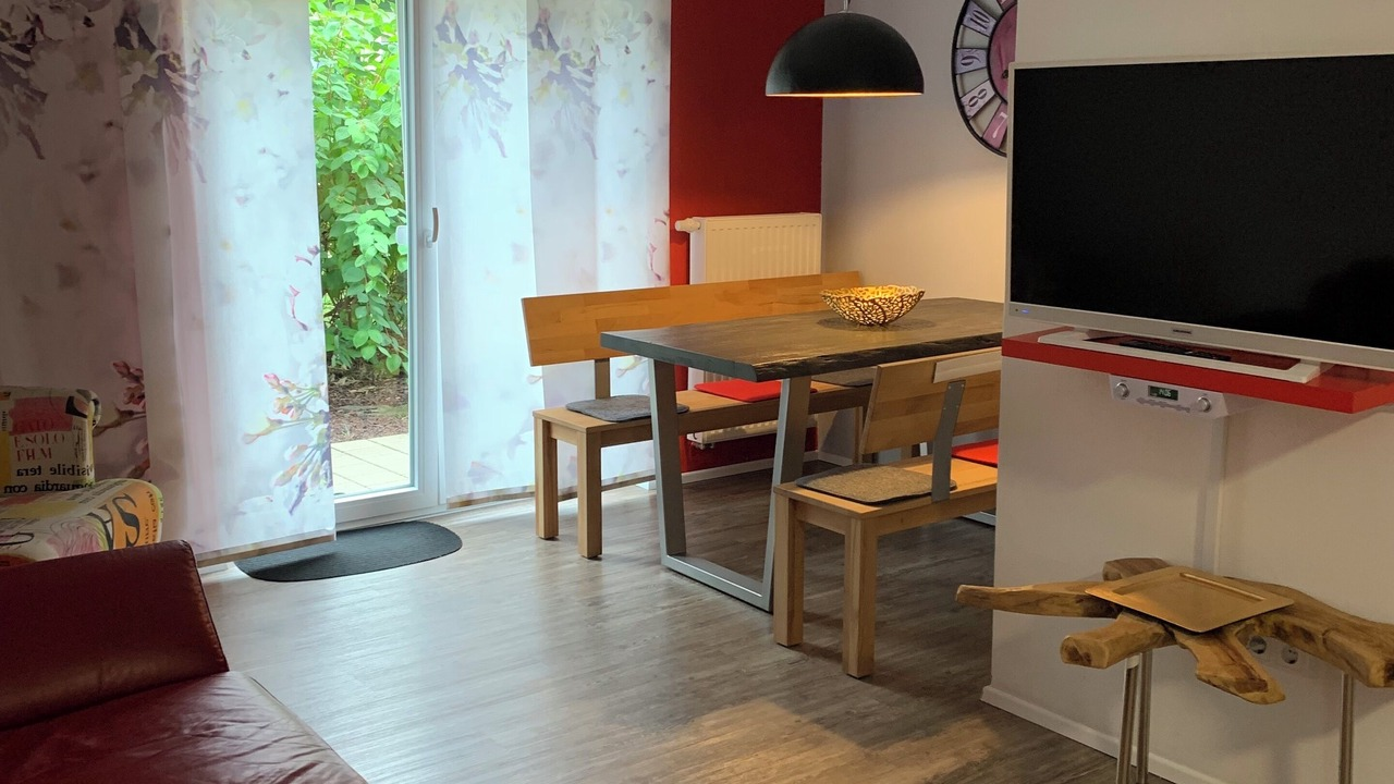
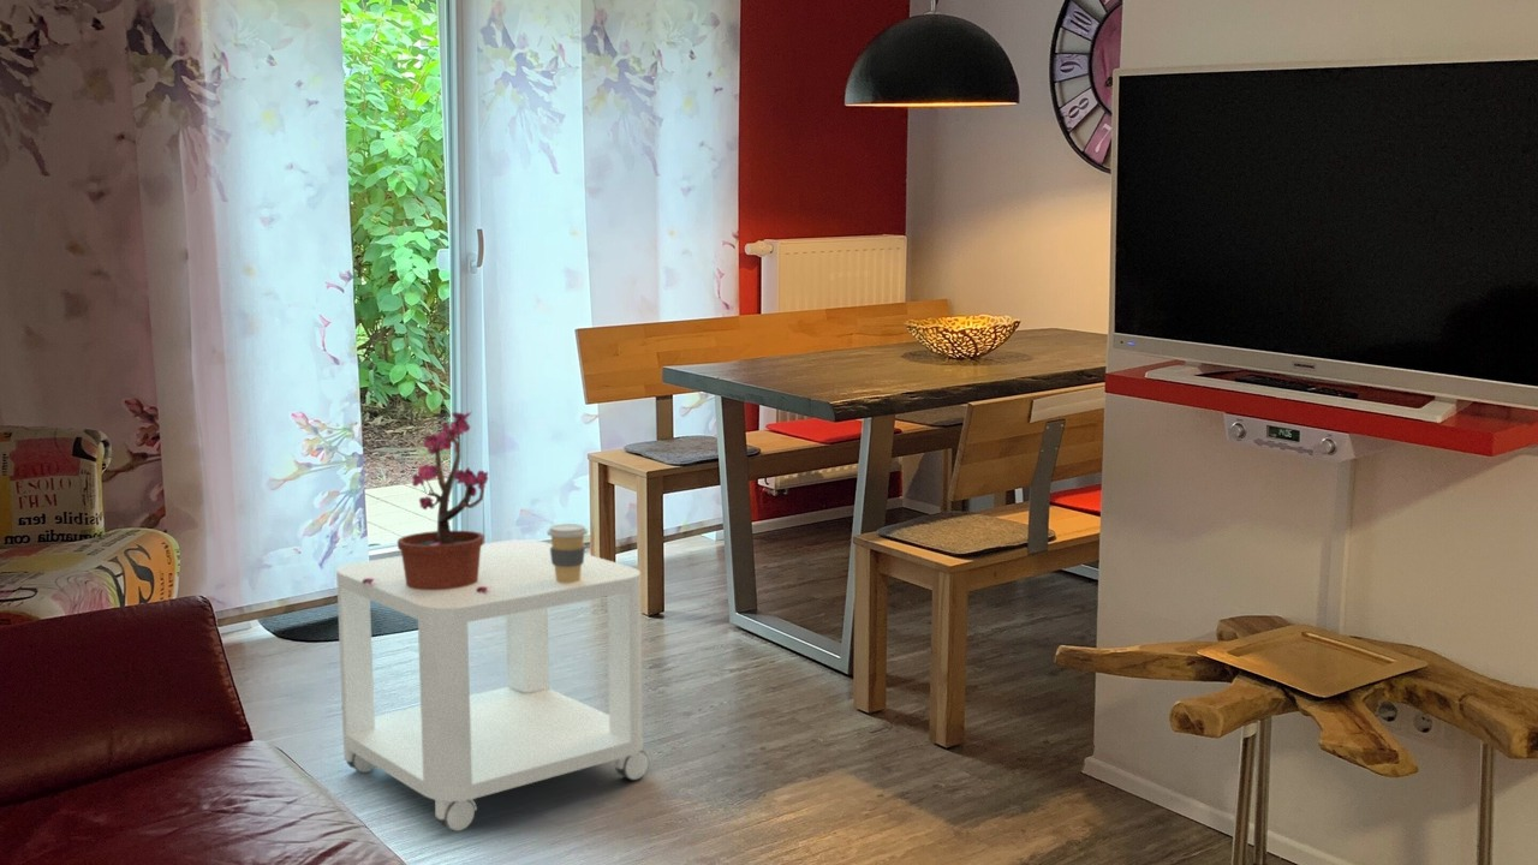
+ potted plant (429, 497)
+ coffee cup (567, 553)
+ side table (507, 673)
